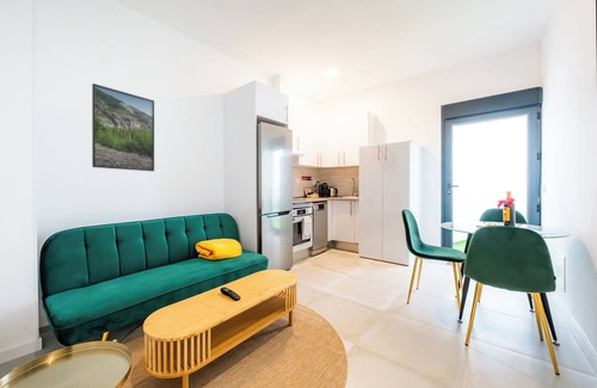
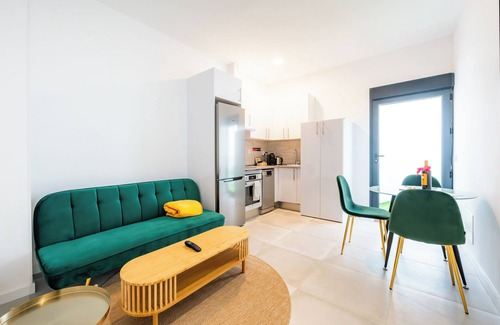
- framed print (125, 130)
